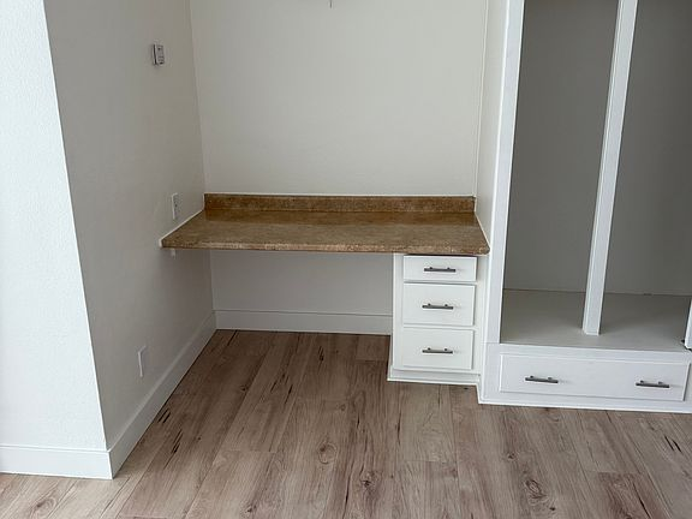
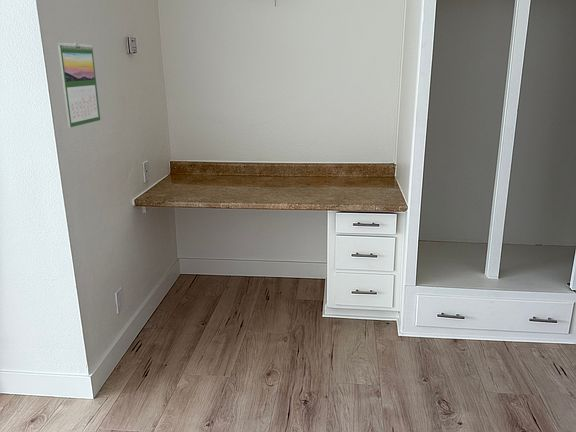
+ calendar (80, 83)
